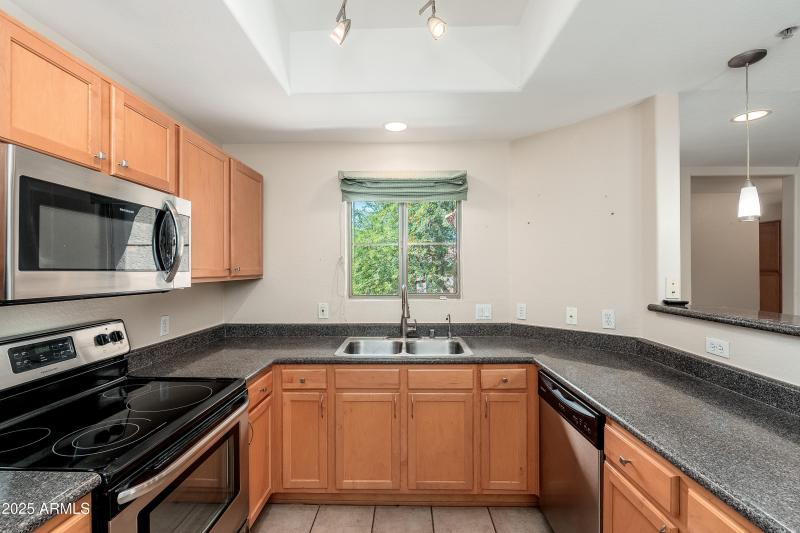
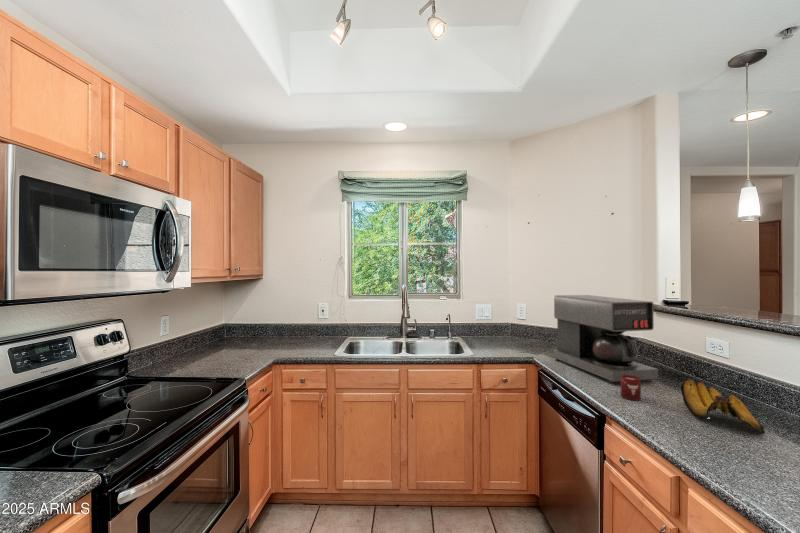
+ banana bunch (723, 403)
+ coffee maker (599, 333)
+ cup (628, 386)
